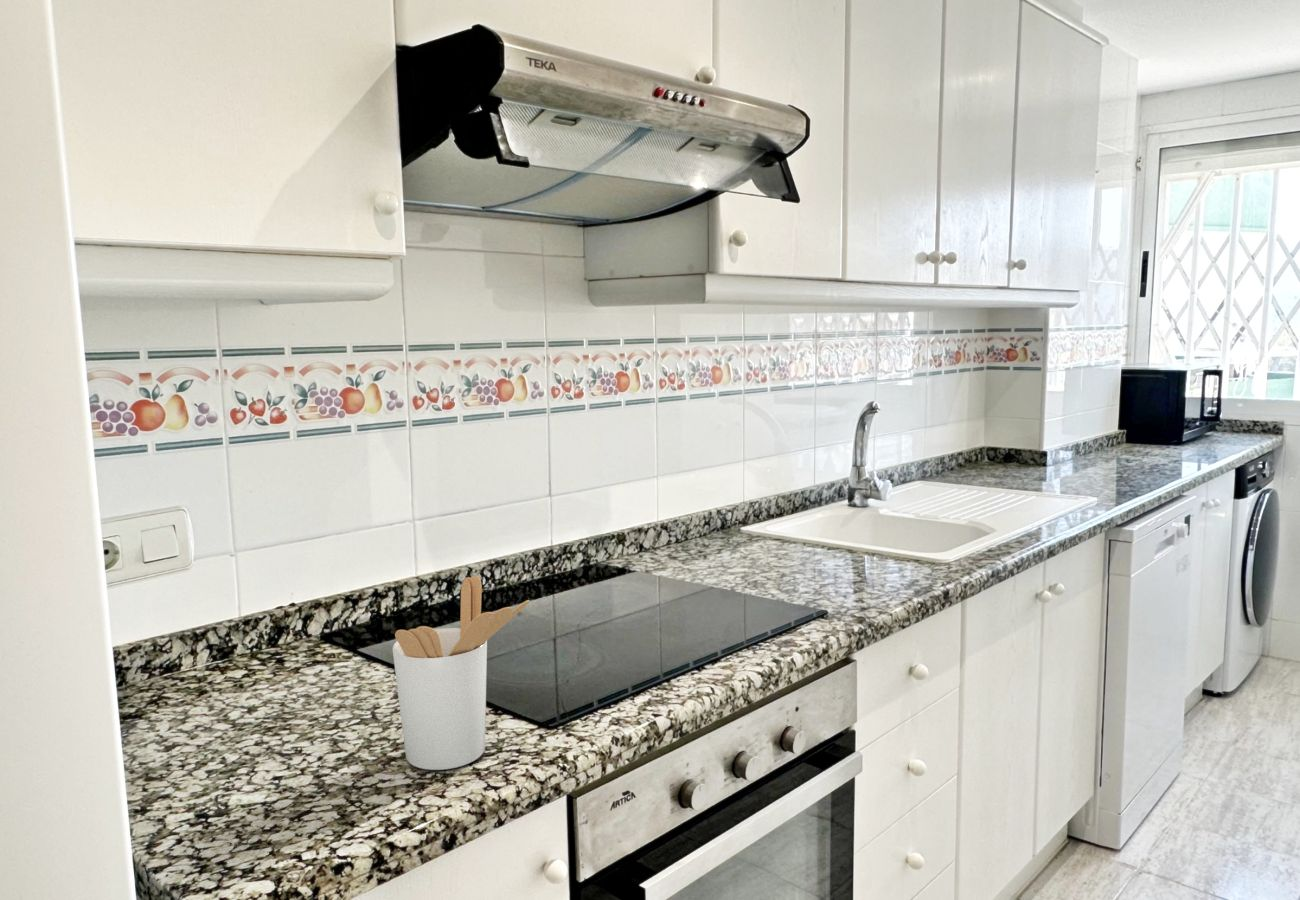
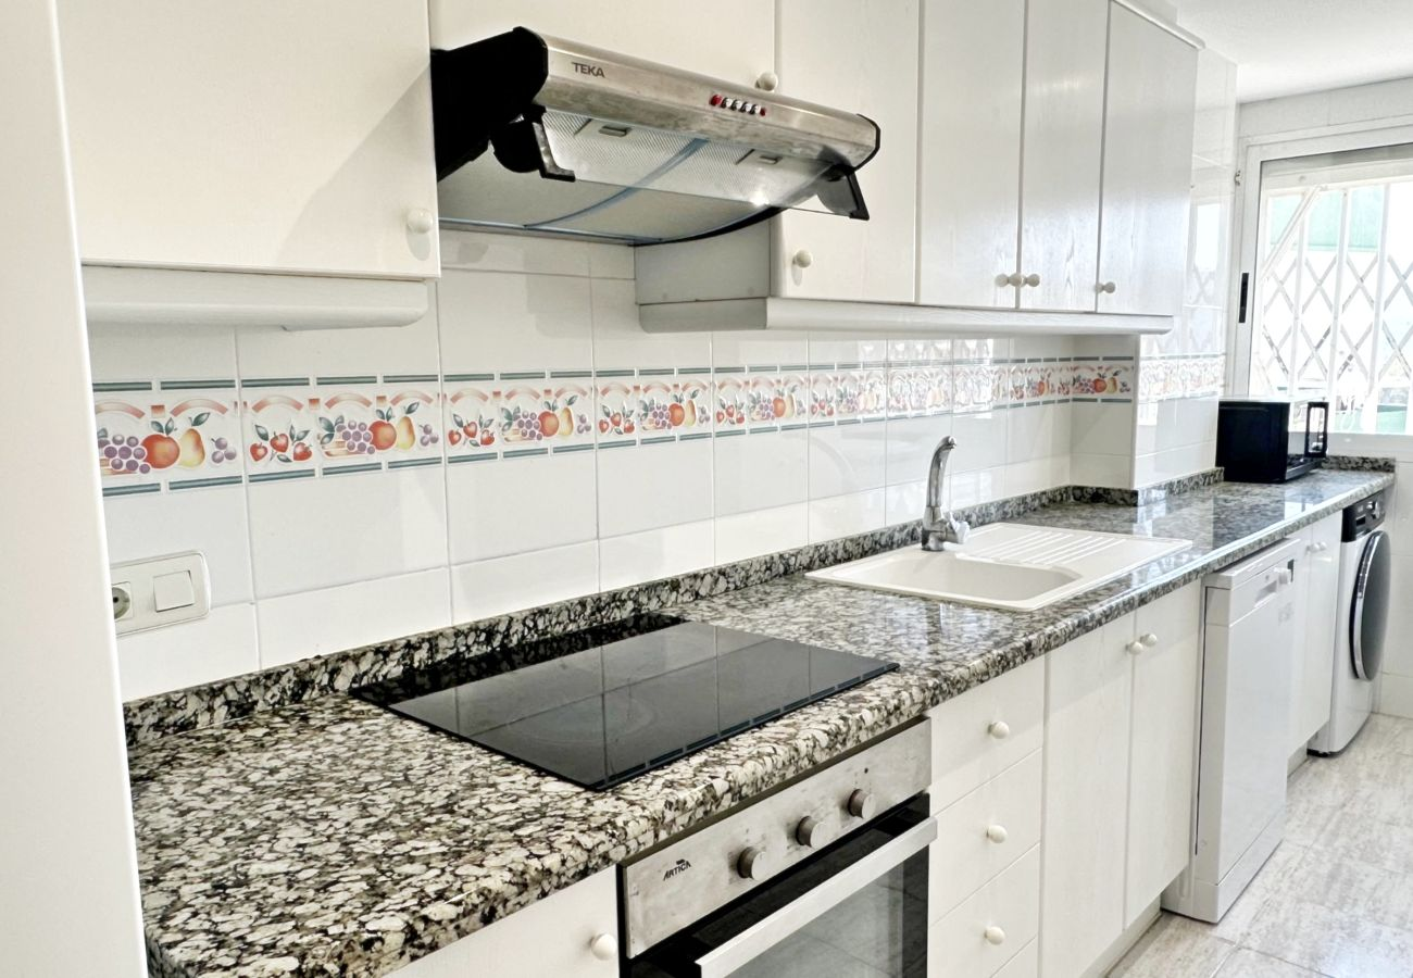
- utensil holder (461, 674)
